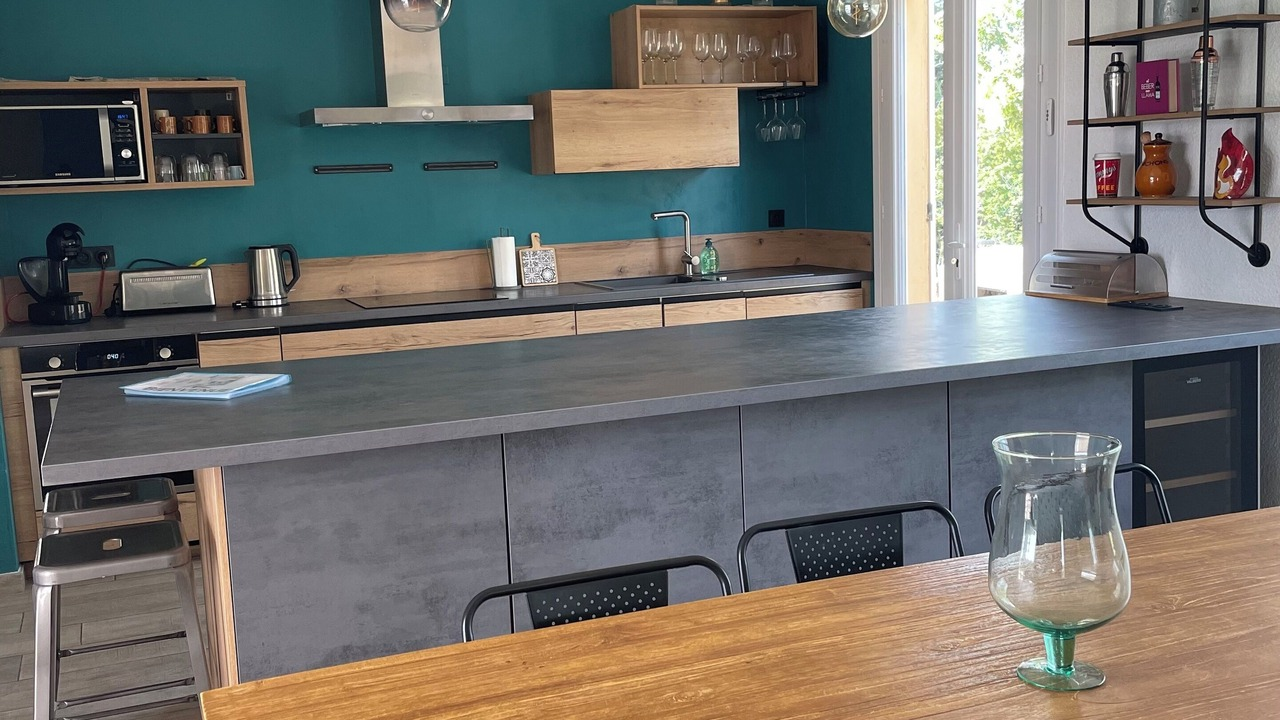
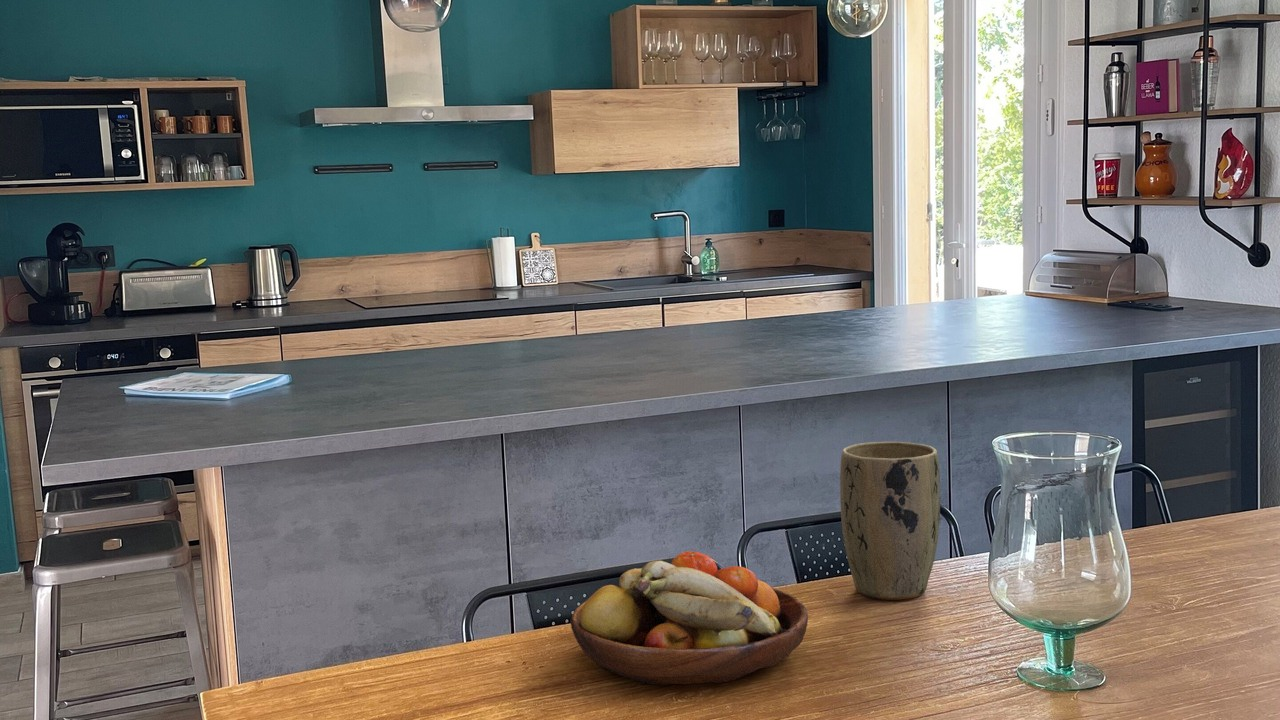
+ fruit bowl (690, 602)
+ plant pot (890, 520)
